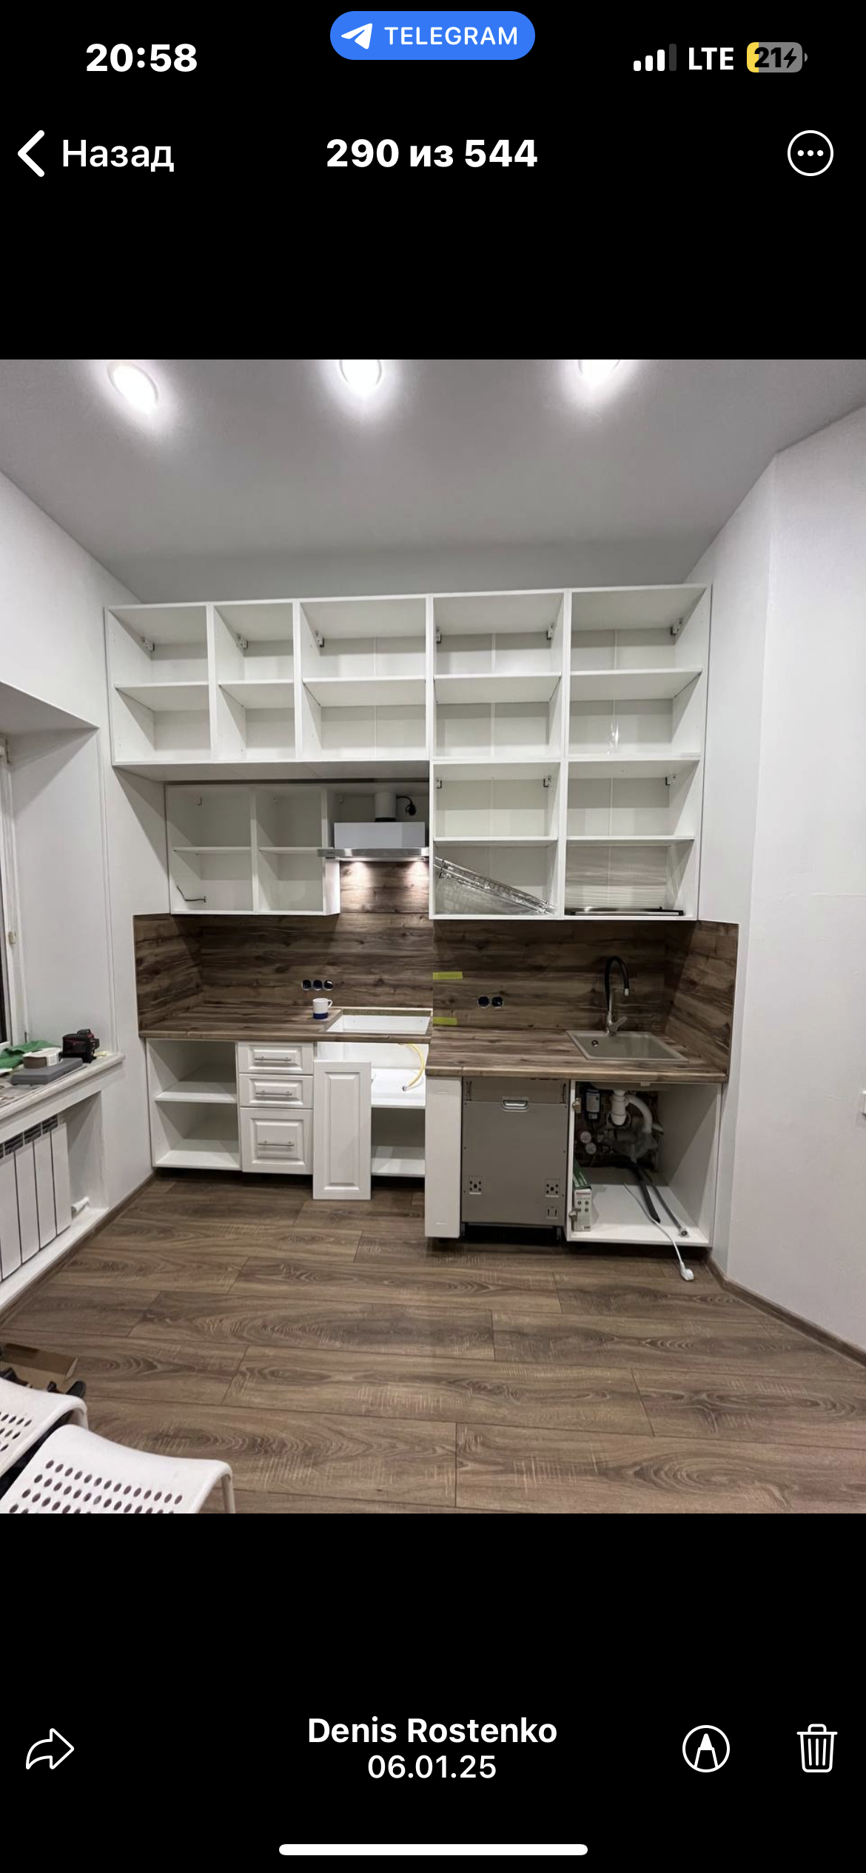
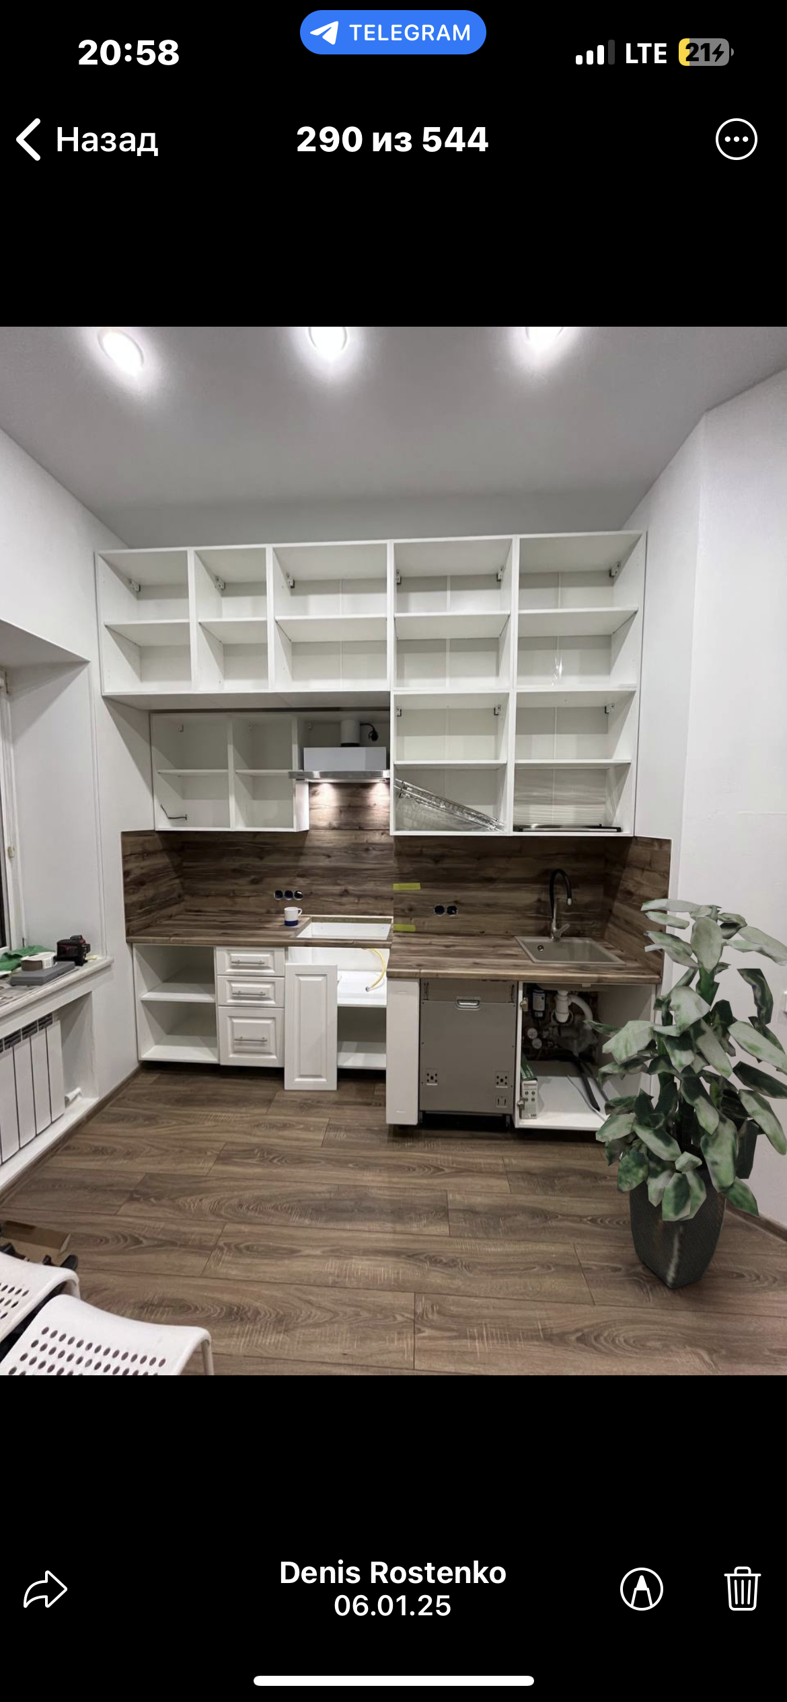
+ indoor plant (680, 1081)
